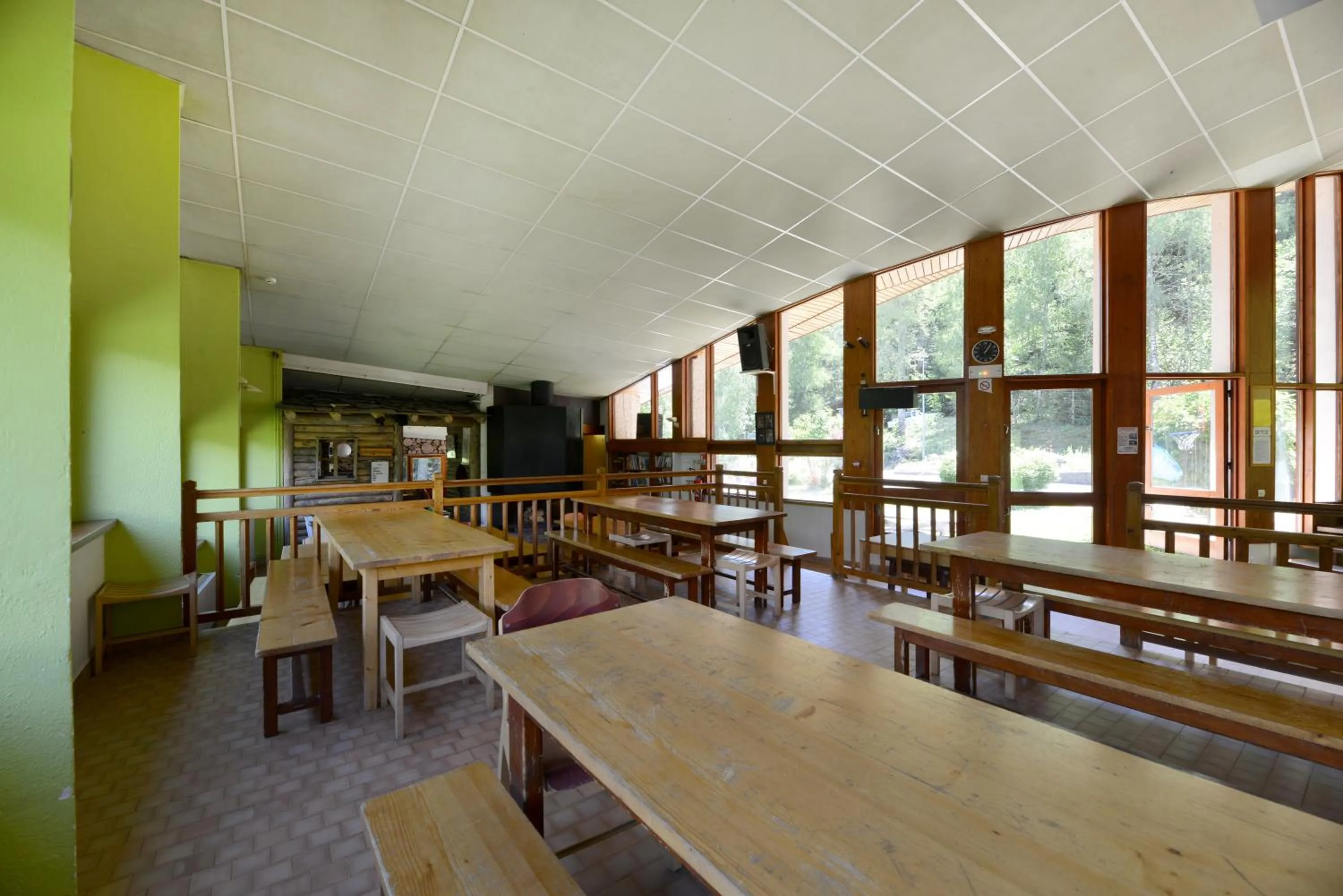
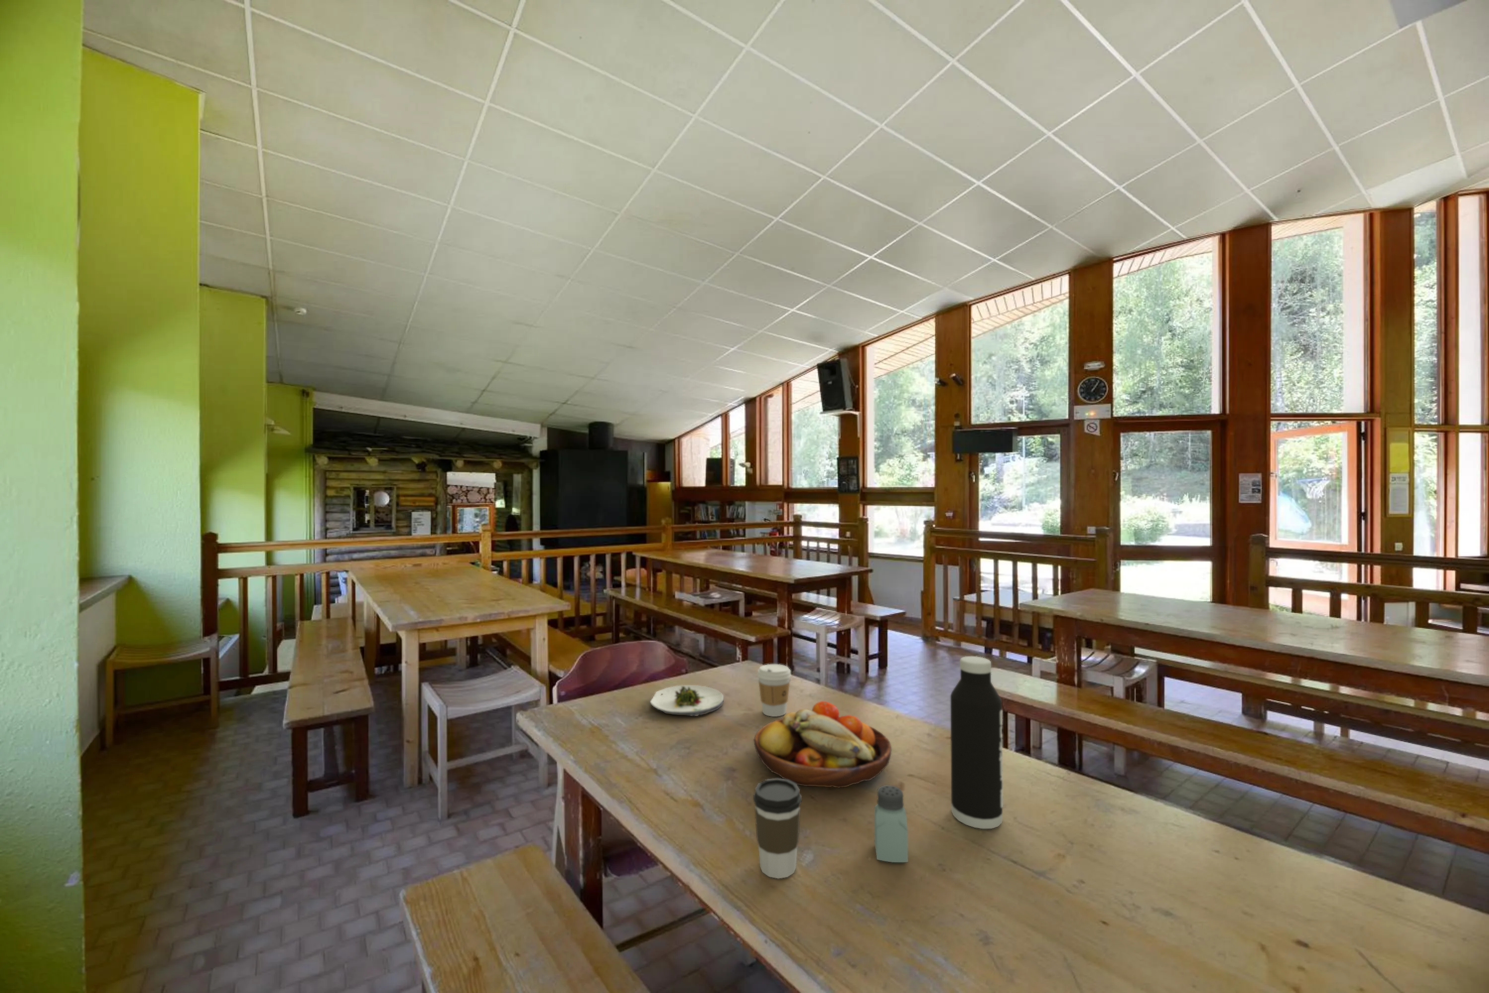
+ coffee cup (774, 689)
+ salad plate (687, 695)
+ water bottle (977, 738)
+ saltshaker (890, 822)
+ fruit bowl (823, 734)
+ coffee cup (777, 828)
